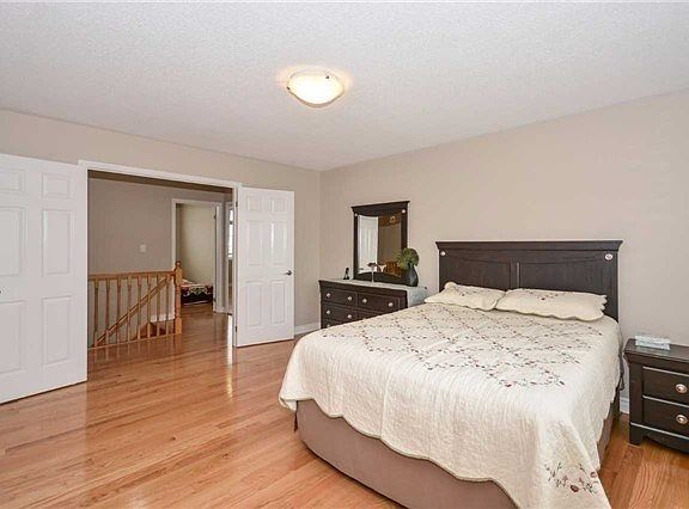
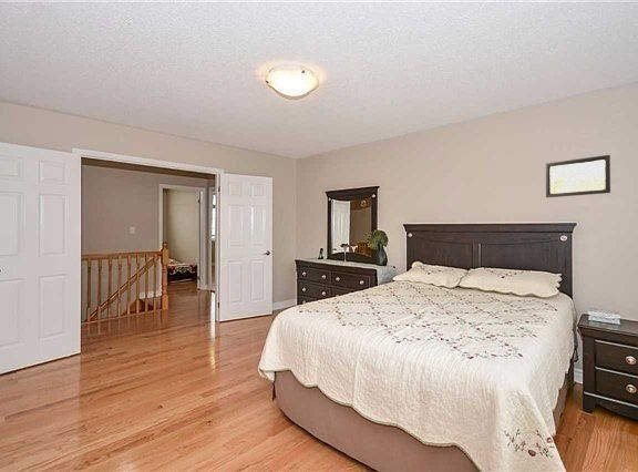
+ wall art (576, 177)
